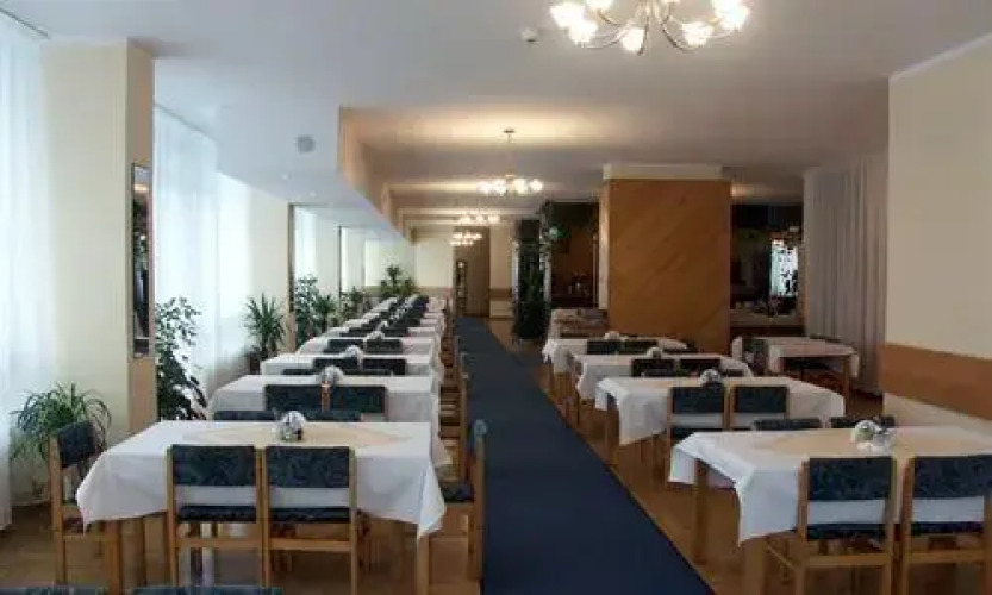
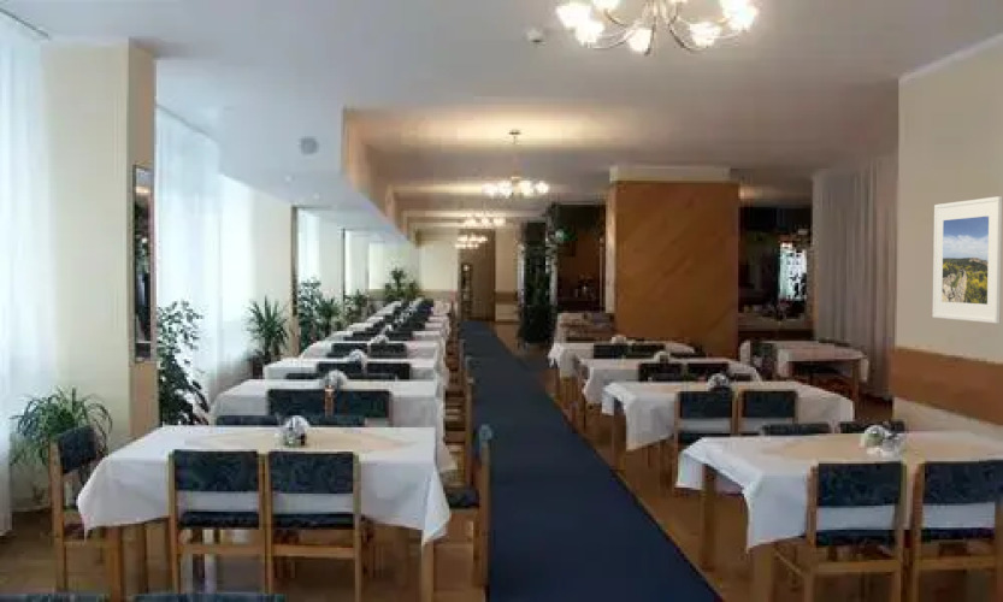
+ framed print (964, 260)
